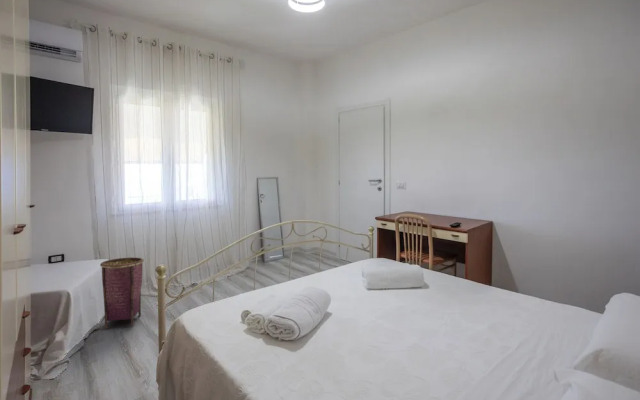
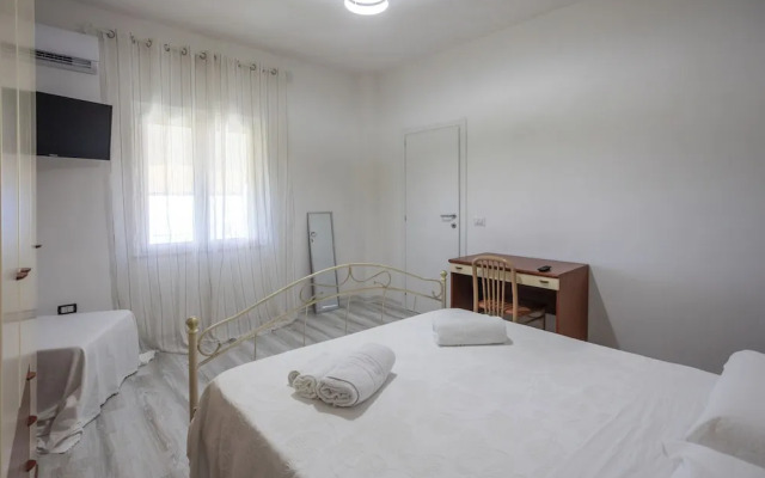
- woven basket (123, 291)
